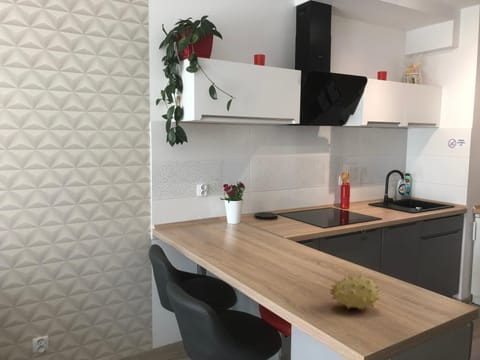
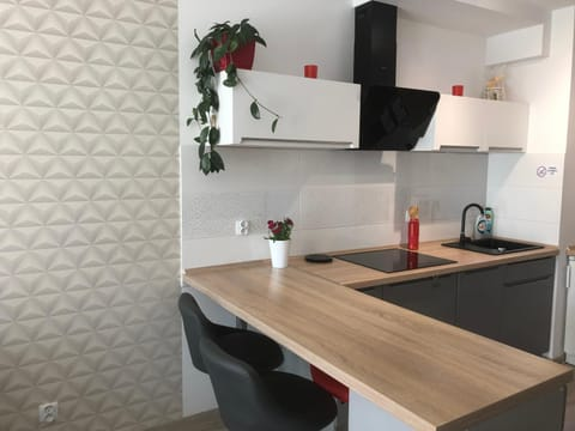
- fruit (354, 291)
